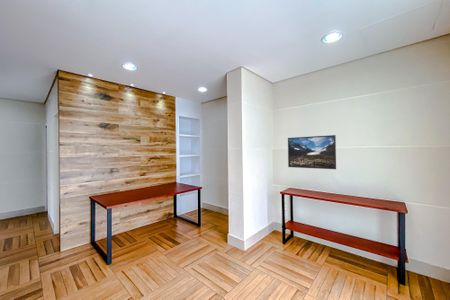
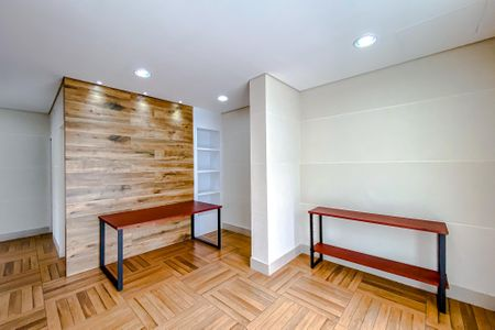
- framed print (310, 152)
